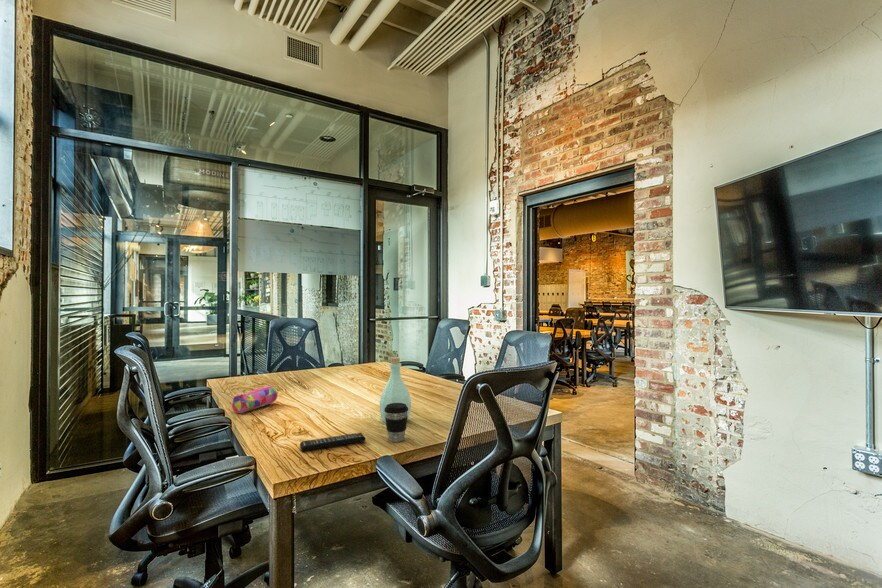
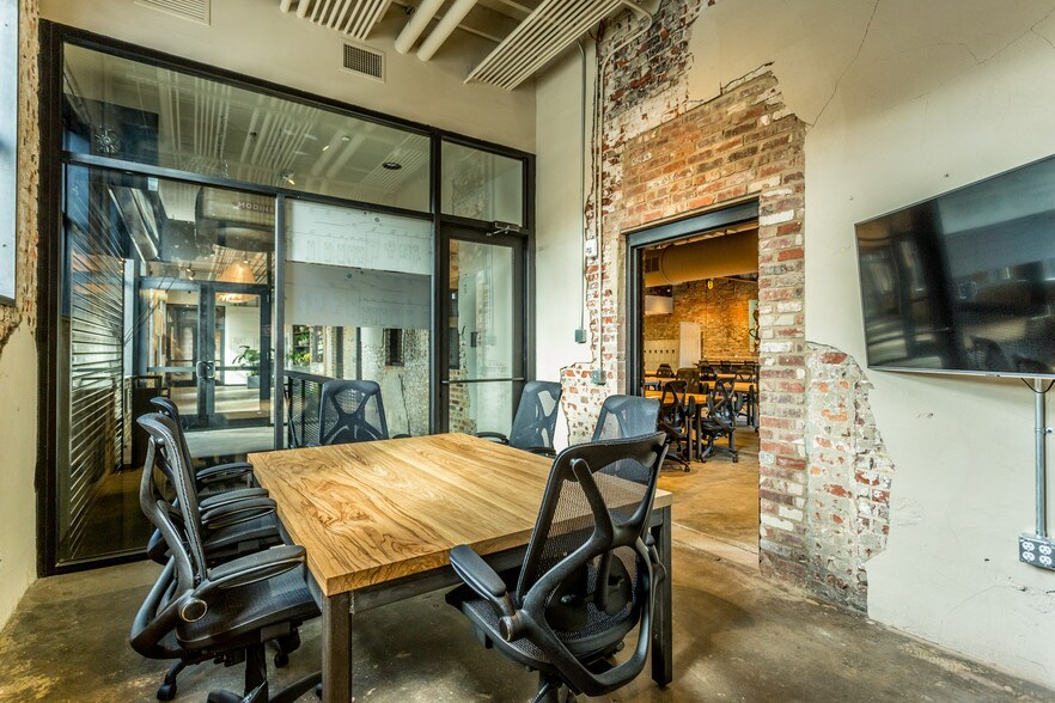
- coffee cup (396, 422)
- bottle (395, 389)
- pencil case (255, 398)
- remote control (333, 441)
